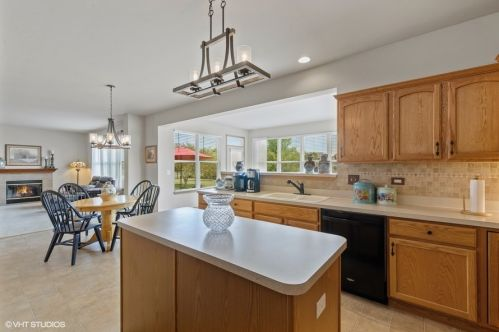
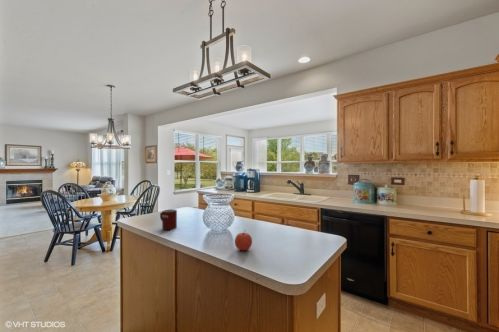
+ mug (167, 219)
+ apple (243, 239)
